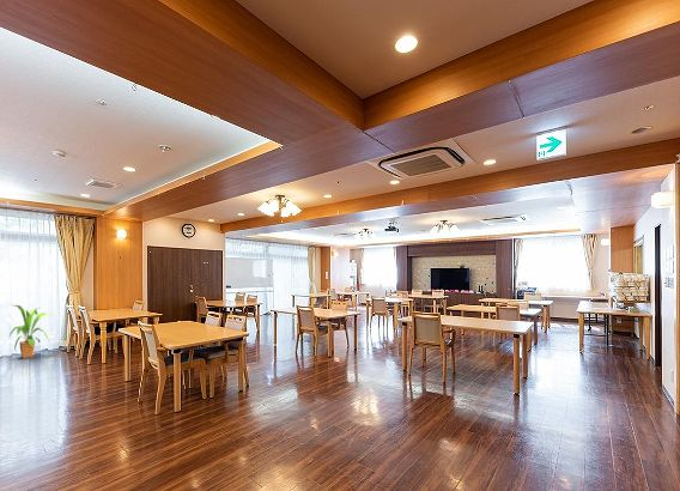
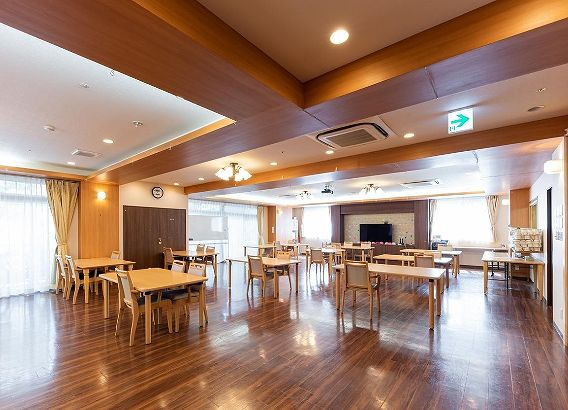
- house plant (34, 329)
